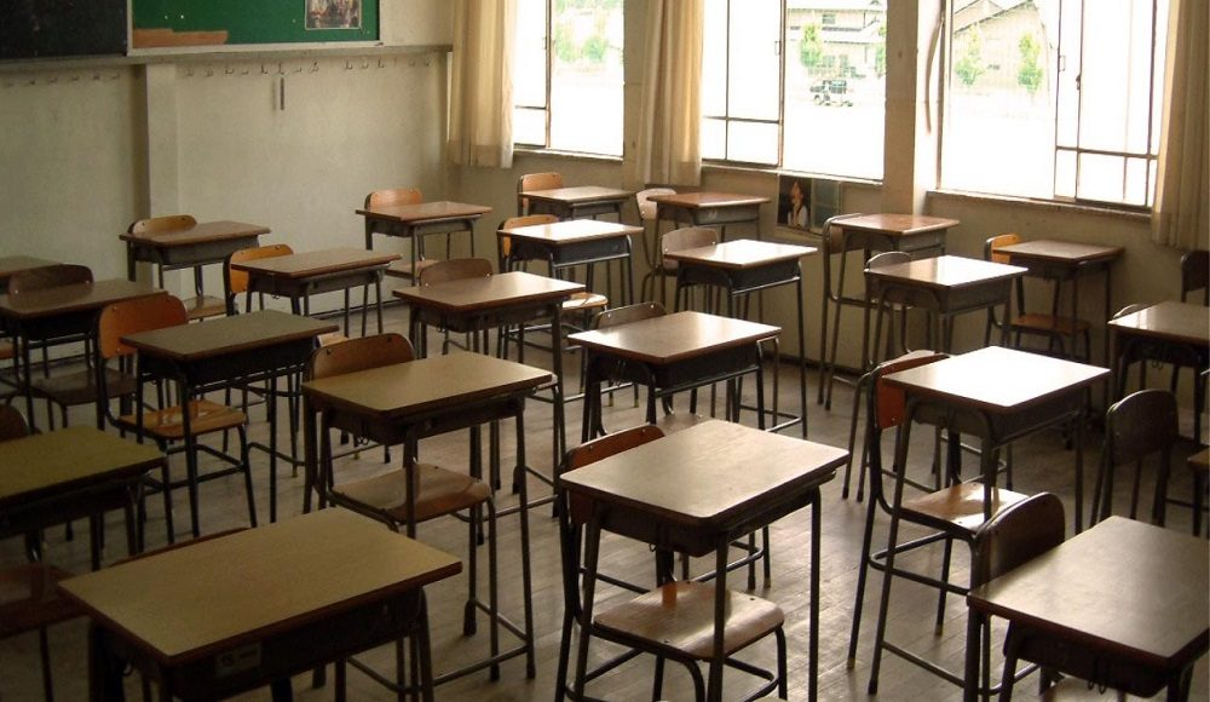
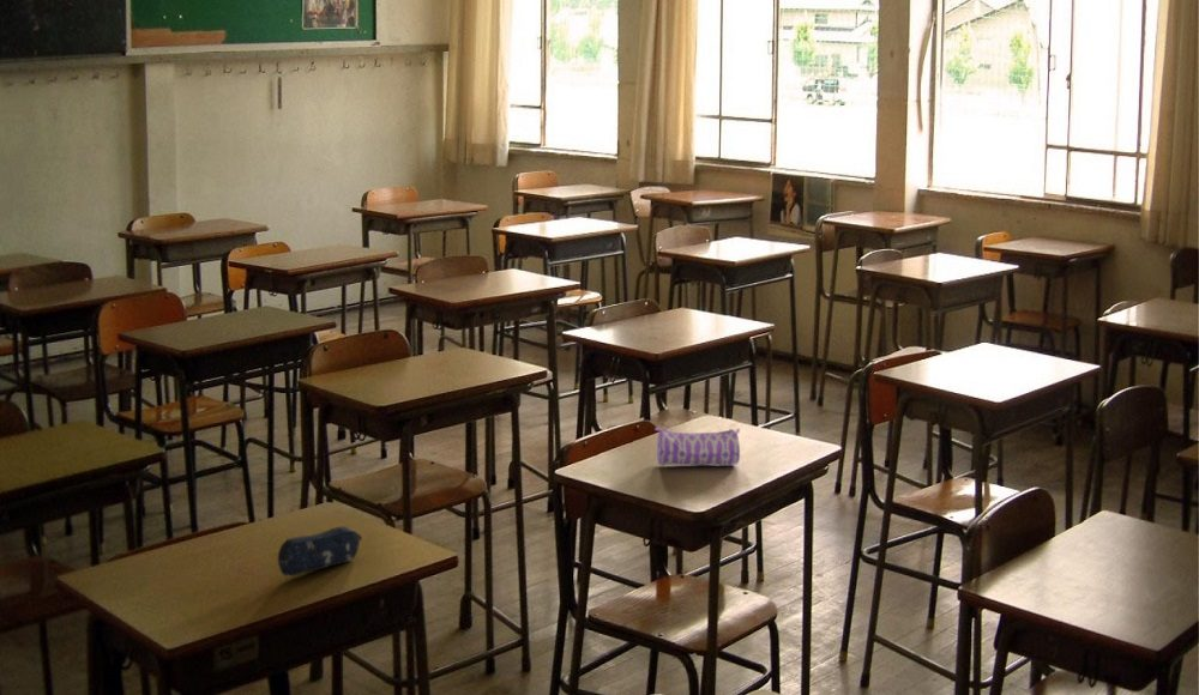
+ pencil case (698, 446)
+ pencil case (319, 550)
